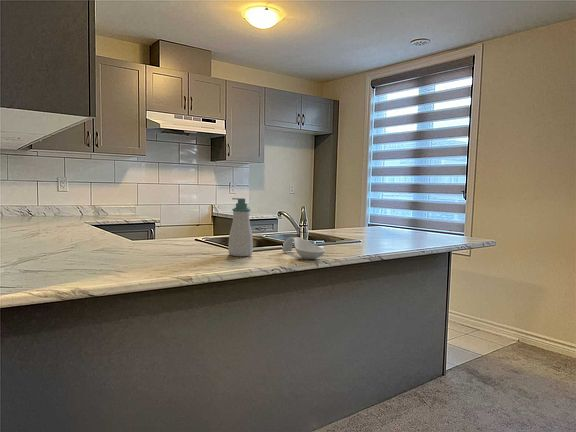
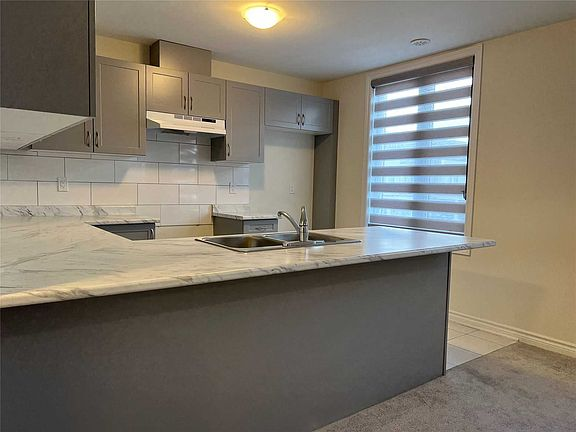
- soap bottle (241, 226)
- spoon rest (301, 247)
